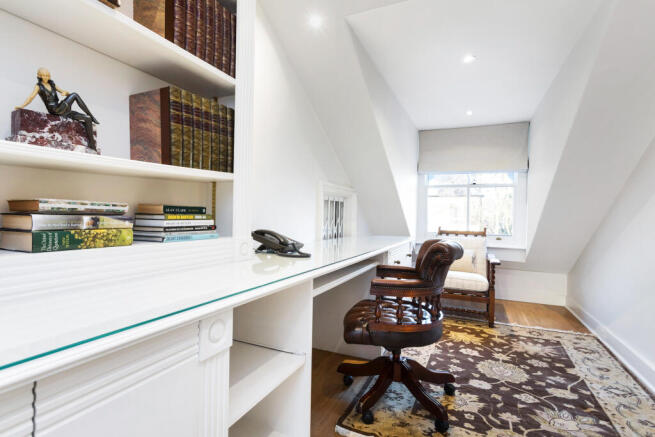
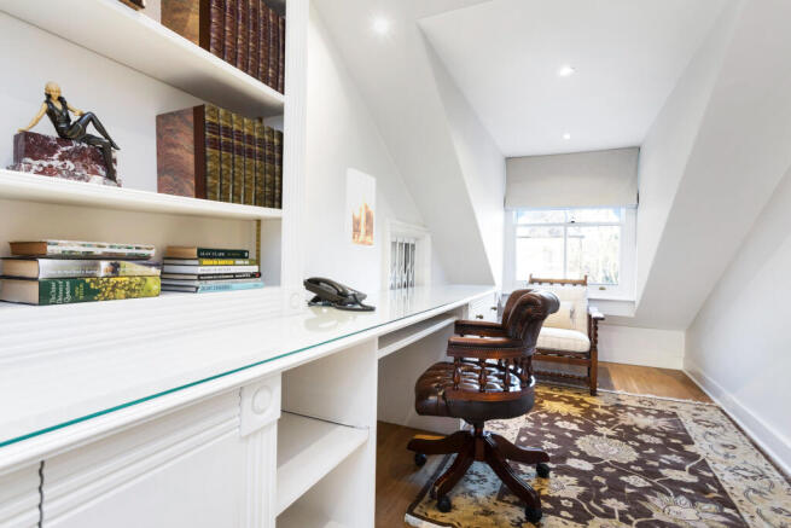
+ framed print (361, 209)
